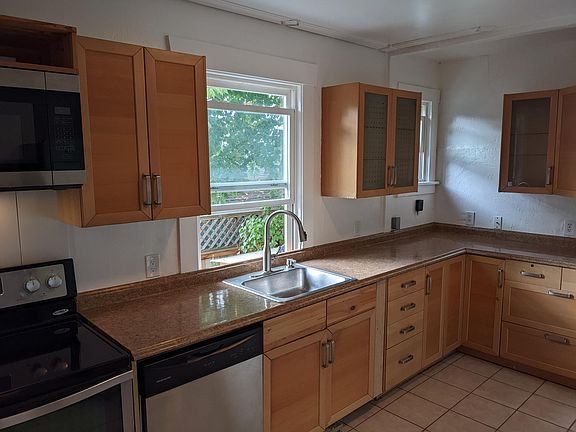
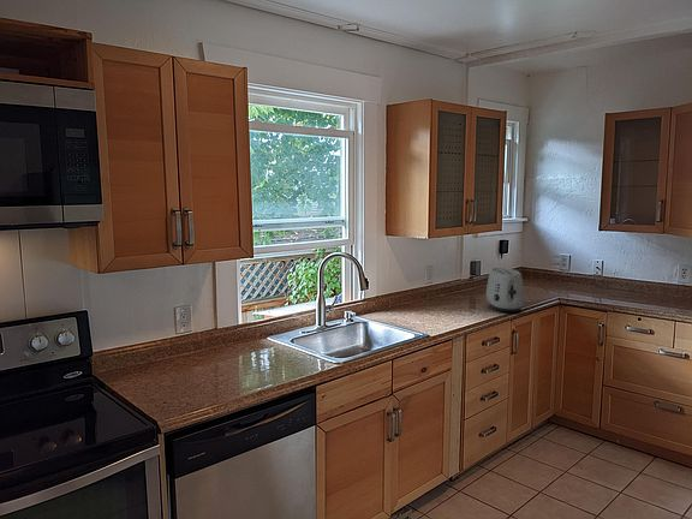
+ toaster (503, 290)
